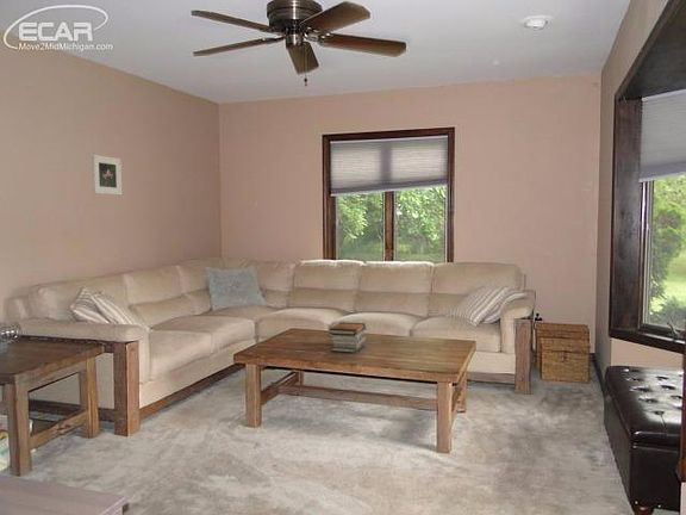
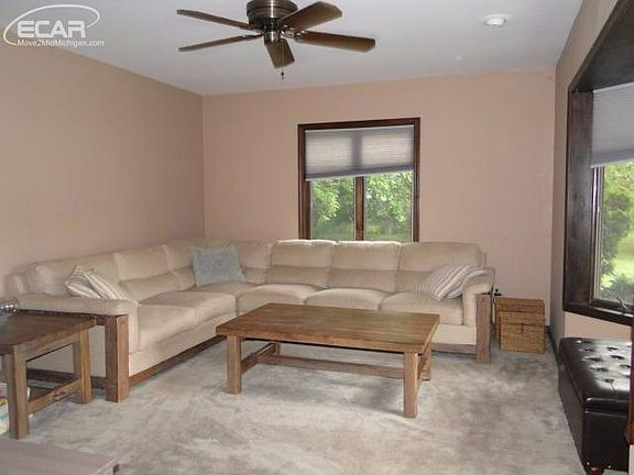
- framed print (107, 175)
- book stack (348, 336)
